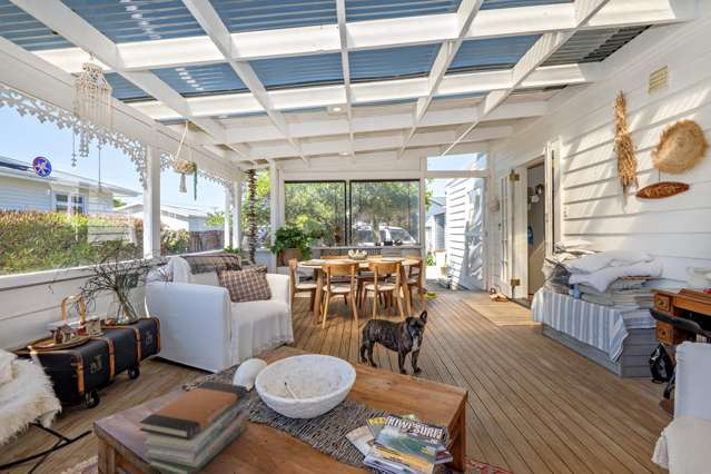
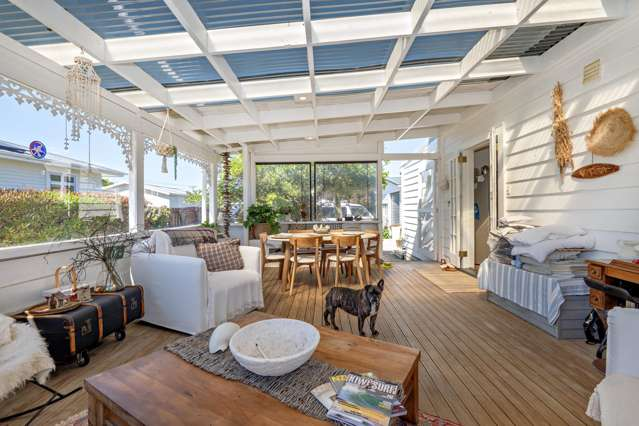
- book stack (199, 424)
